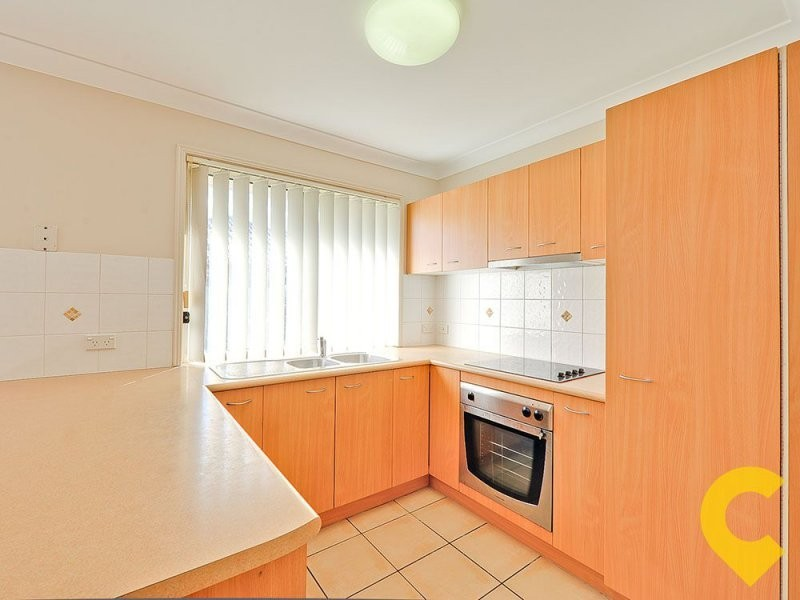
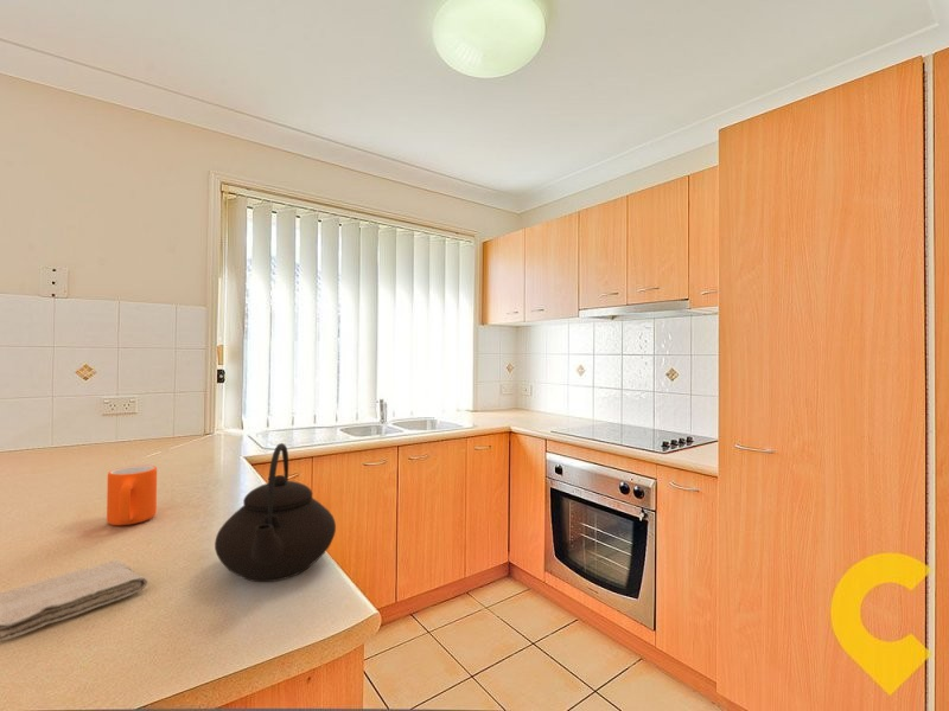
+ mug (134, 495)
+ washcloth (62, 594)
+ teapot (276, 508)
